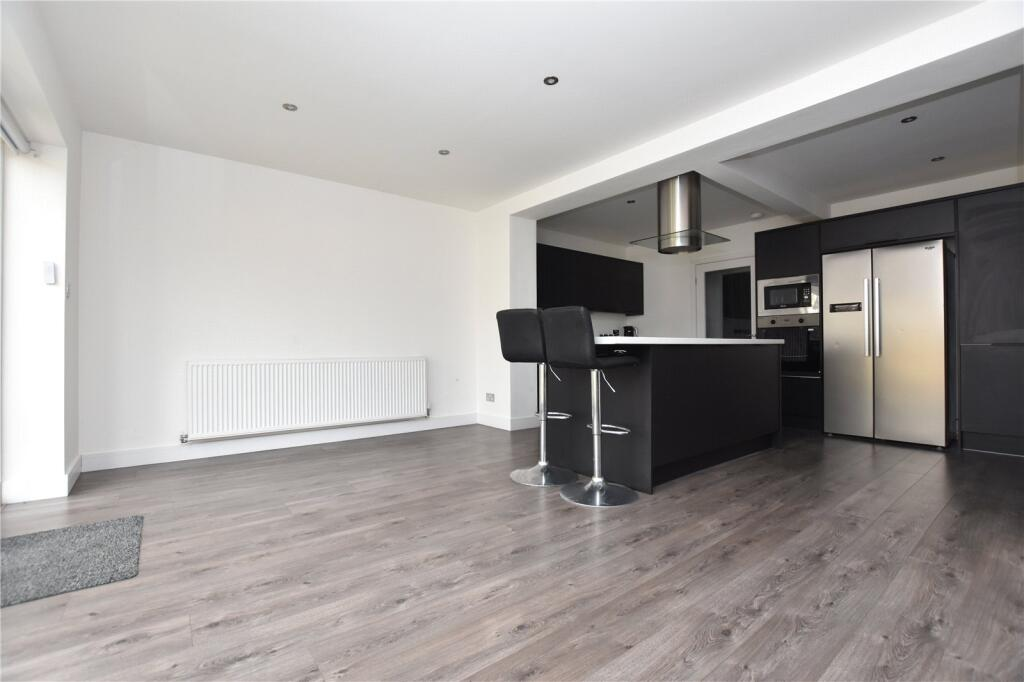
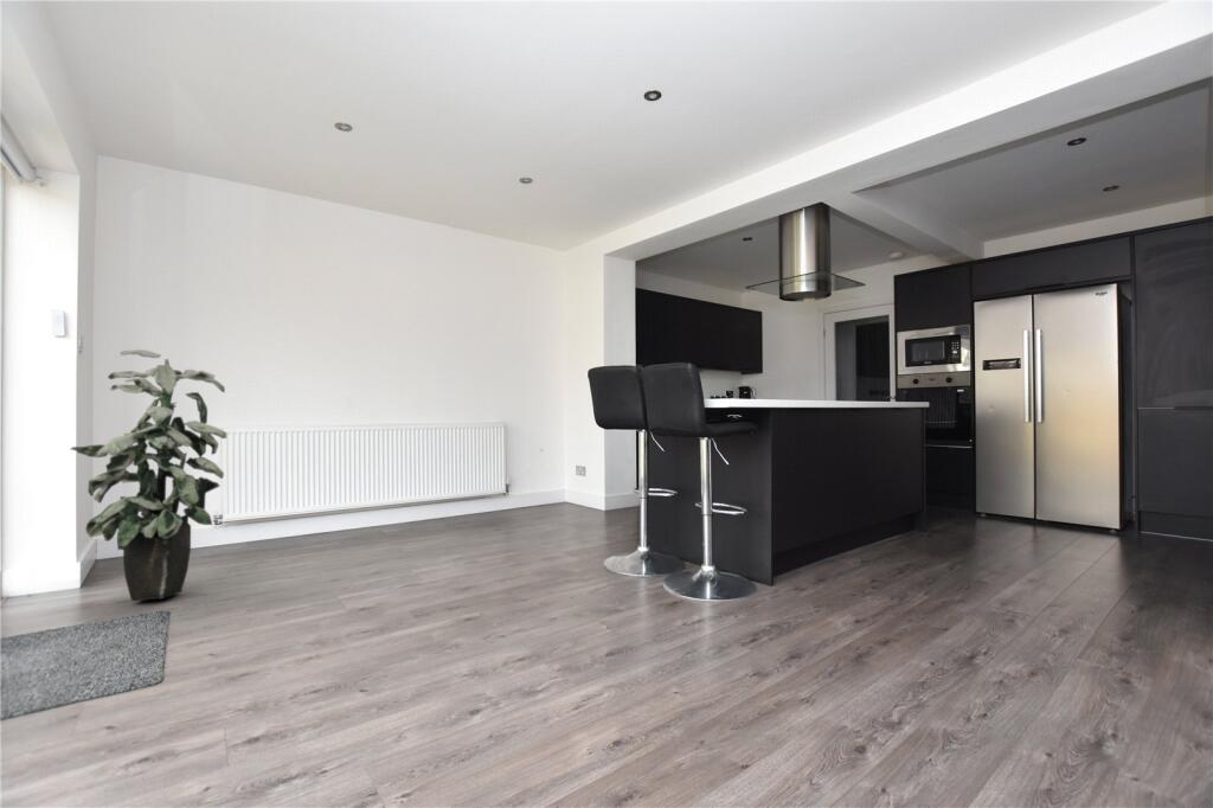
+ indoor plant (154, 473)
